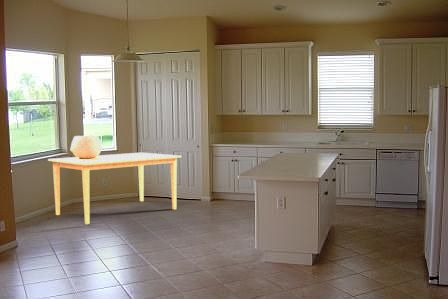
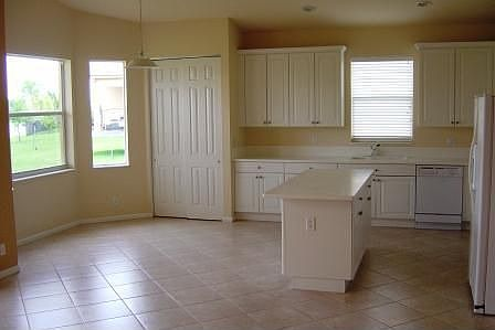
- dining table (116, 167)
- ceramic pot (86, 147)
